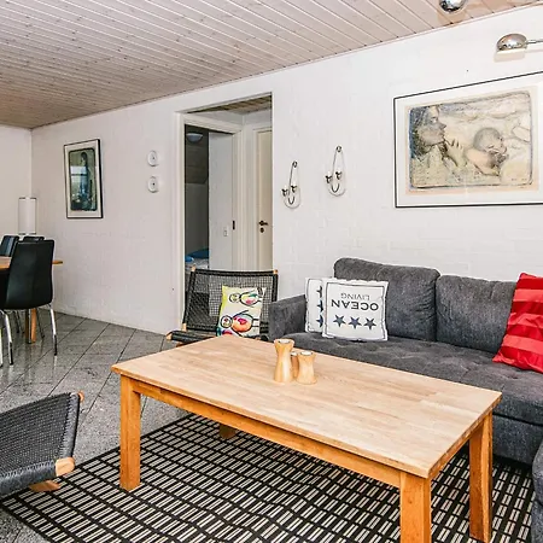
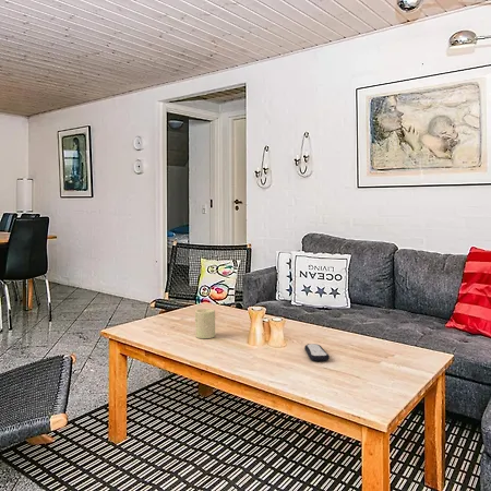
+ remote control (315, 351)
+ candle (205, 322)
